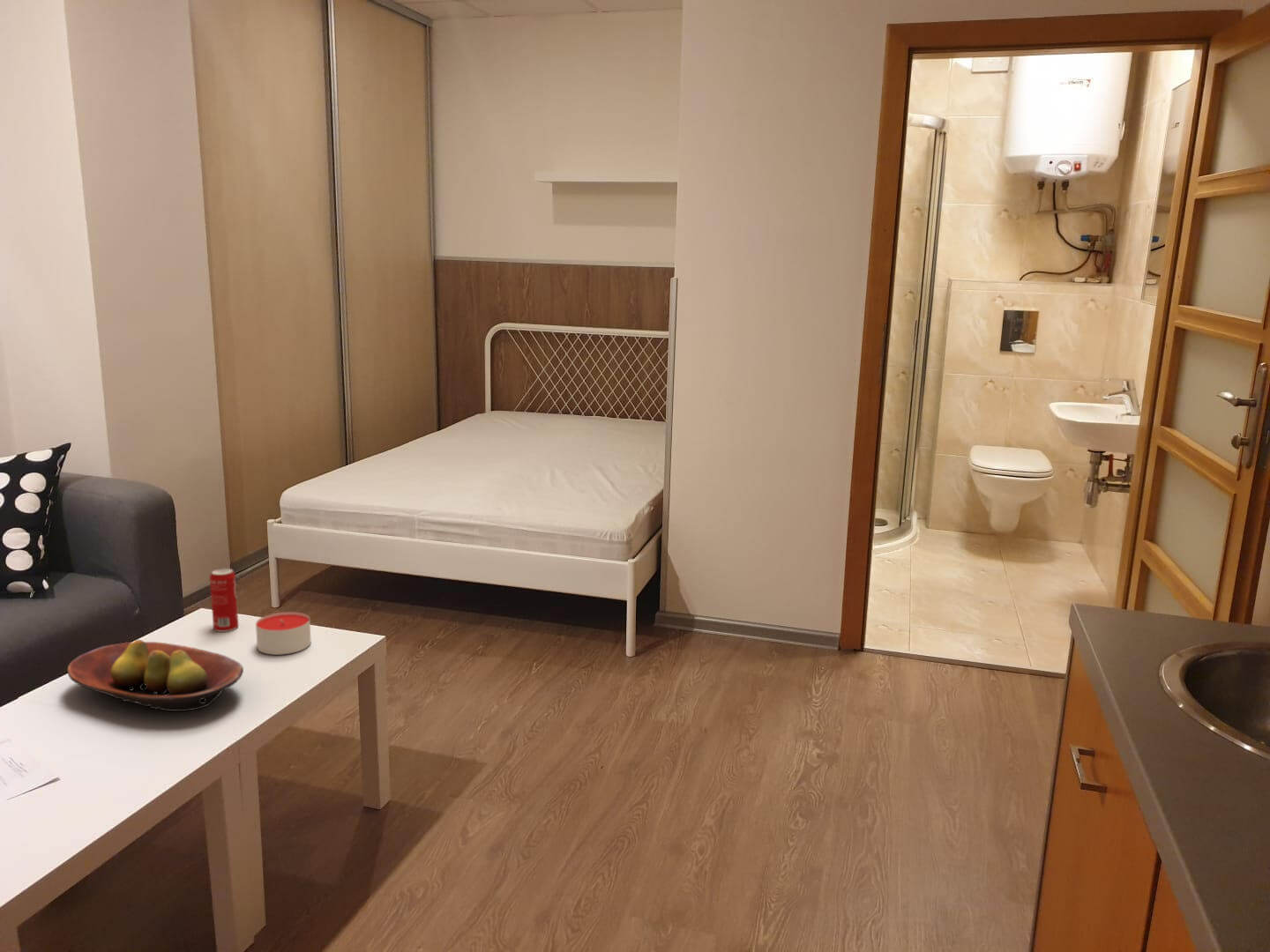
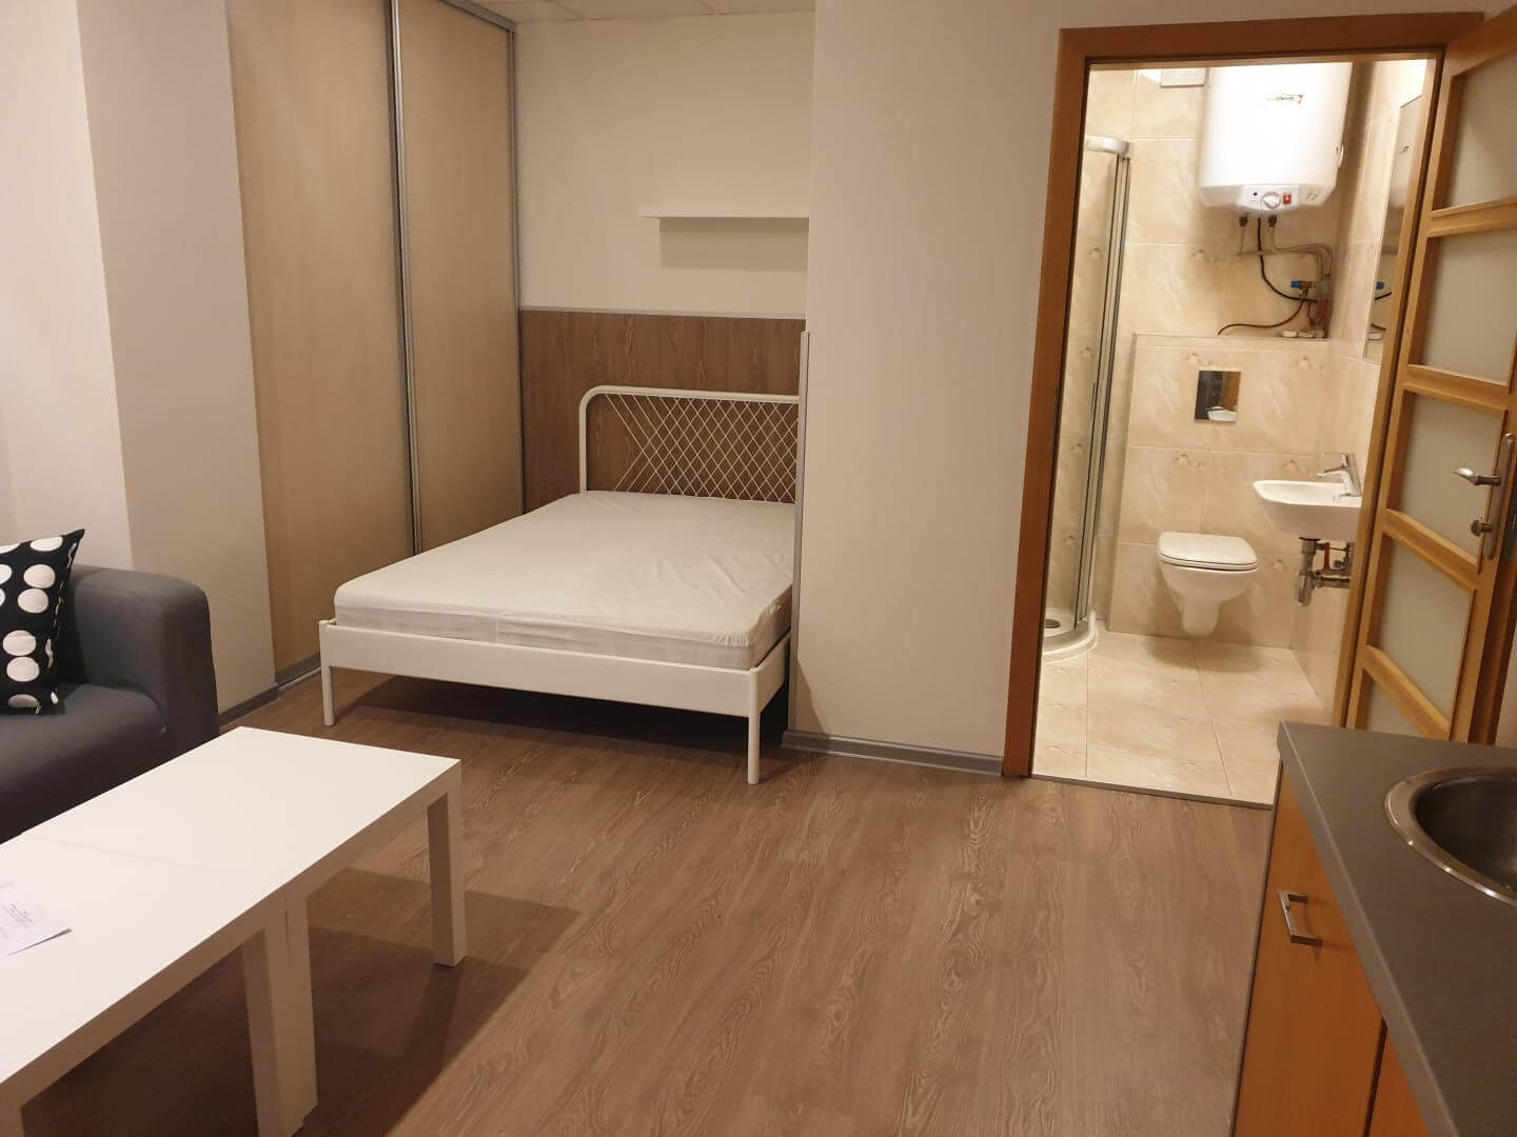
- beverage can (224, 599)
- candle (283, 632)
- fruit bowl (156, 670)
